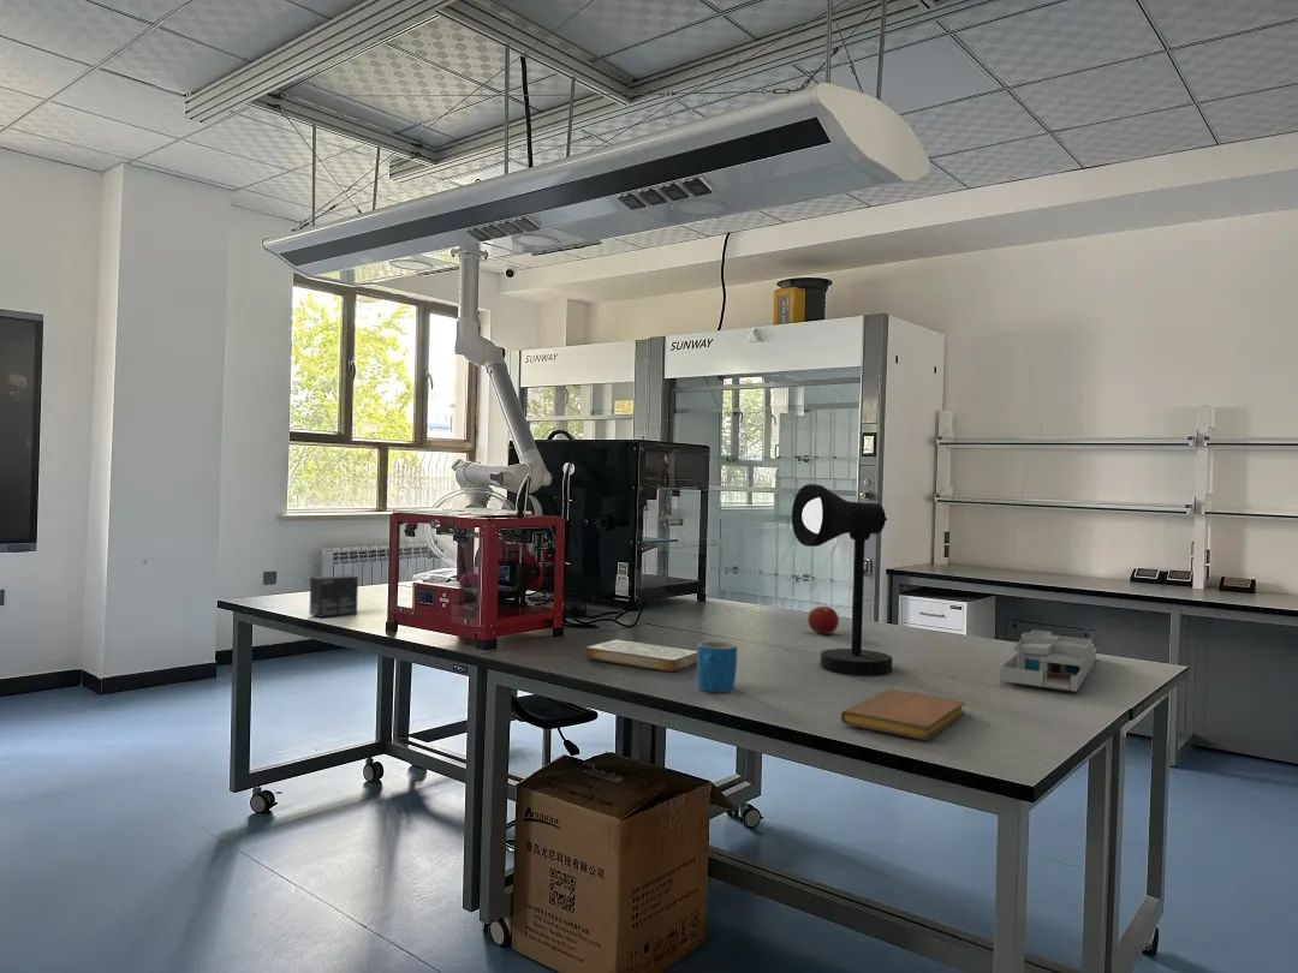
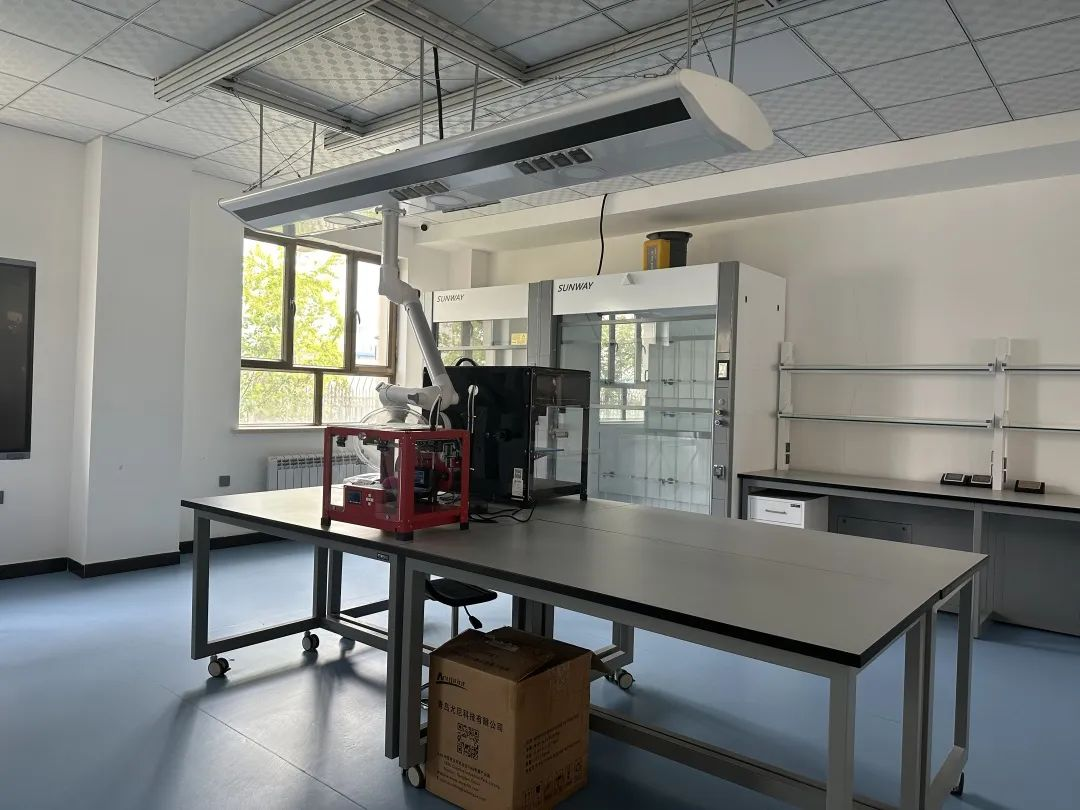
- desk lamp (853, 577)
- small box (334, 595)
- book (644, 653)
- mug (714, 667)
- desk organizer (1052, 652)
- notebook (904, 711)
- apple (822, 619)
